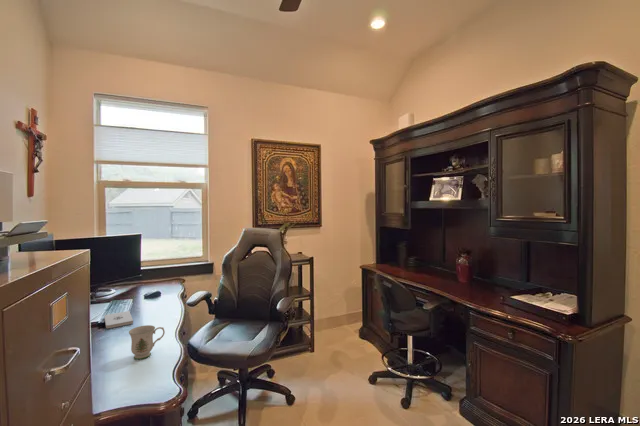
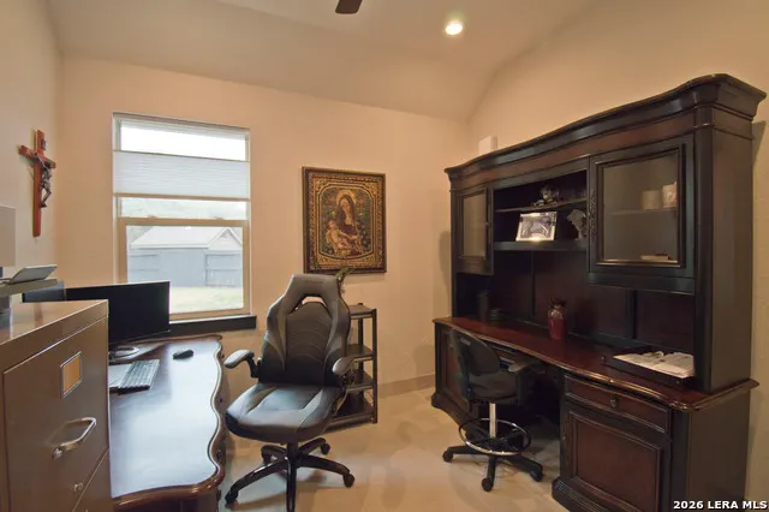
- mug (147, 341)
- notepad (118, 319)
